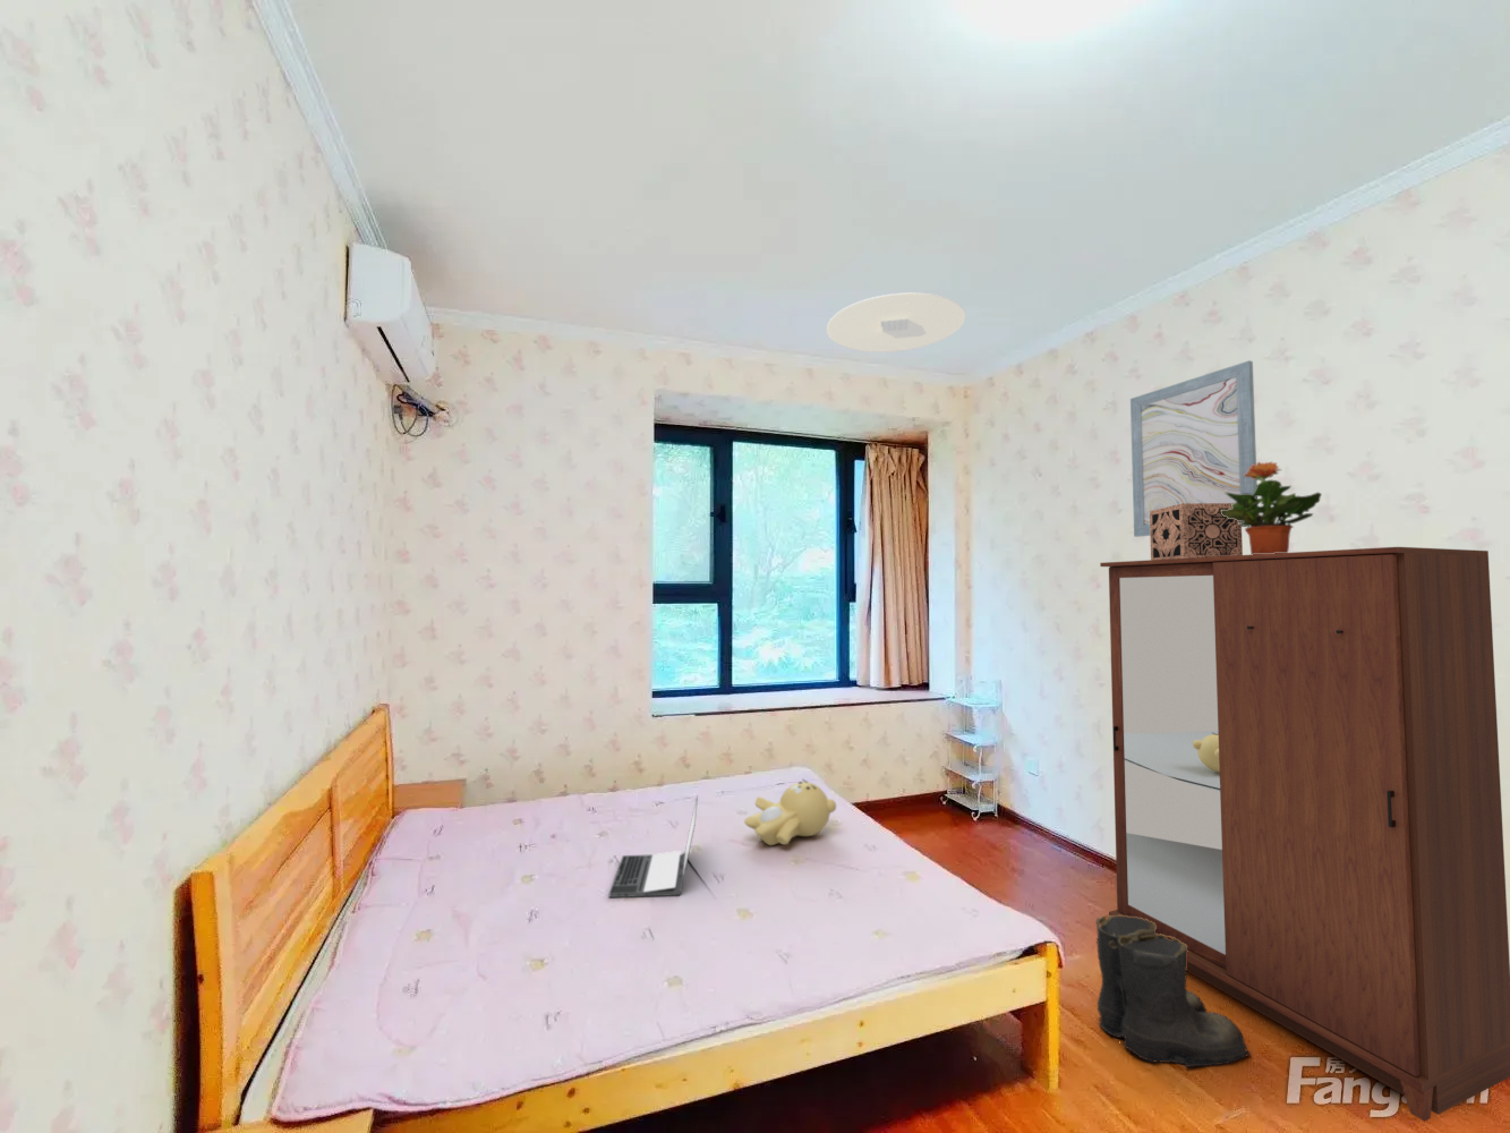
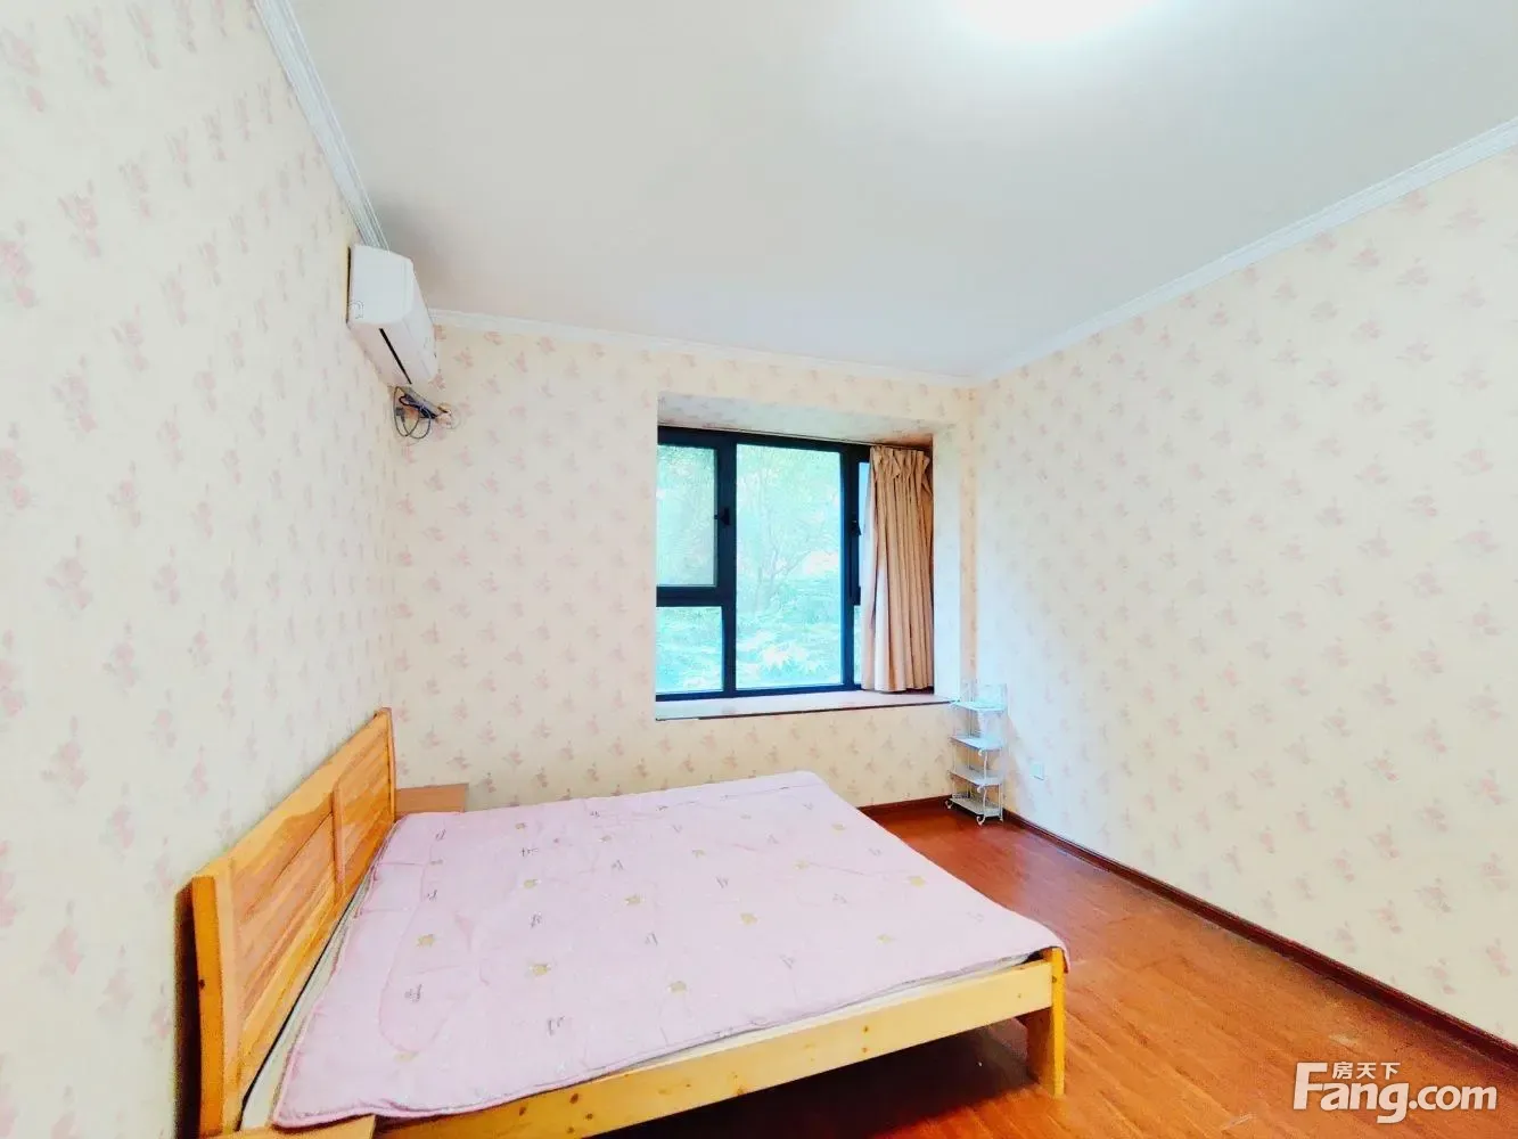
- teddy bear (788, 810)
- potted plant (1264, 507)
- wardrobe (1268, 772)
- ceiling light (894, 319)
- boots (1167, 983)
- decorative box (1192, 532)
- wall art (1189, 456)
- laptop (660, 853)
